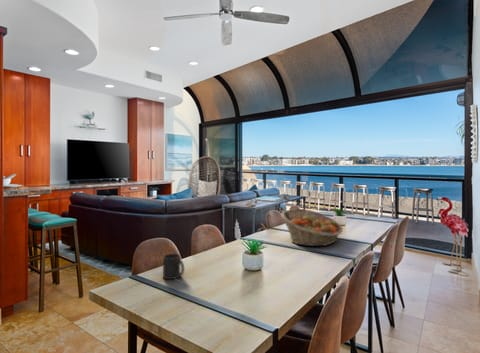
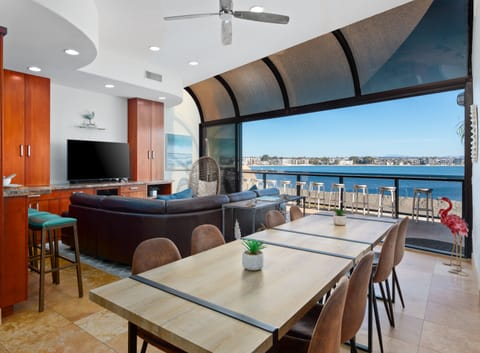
- mug (174, 266)
- fruit basket (311, 226)
